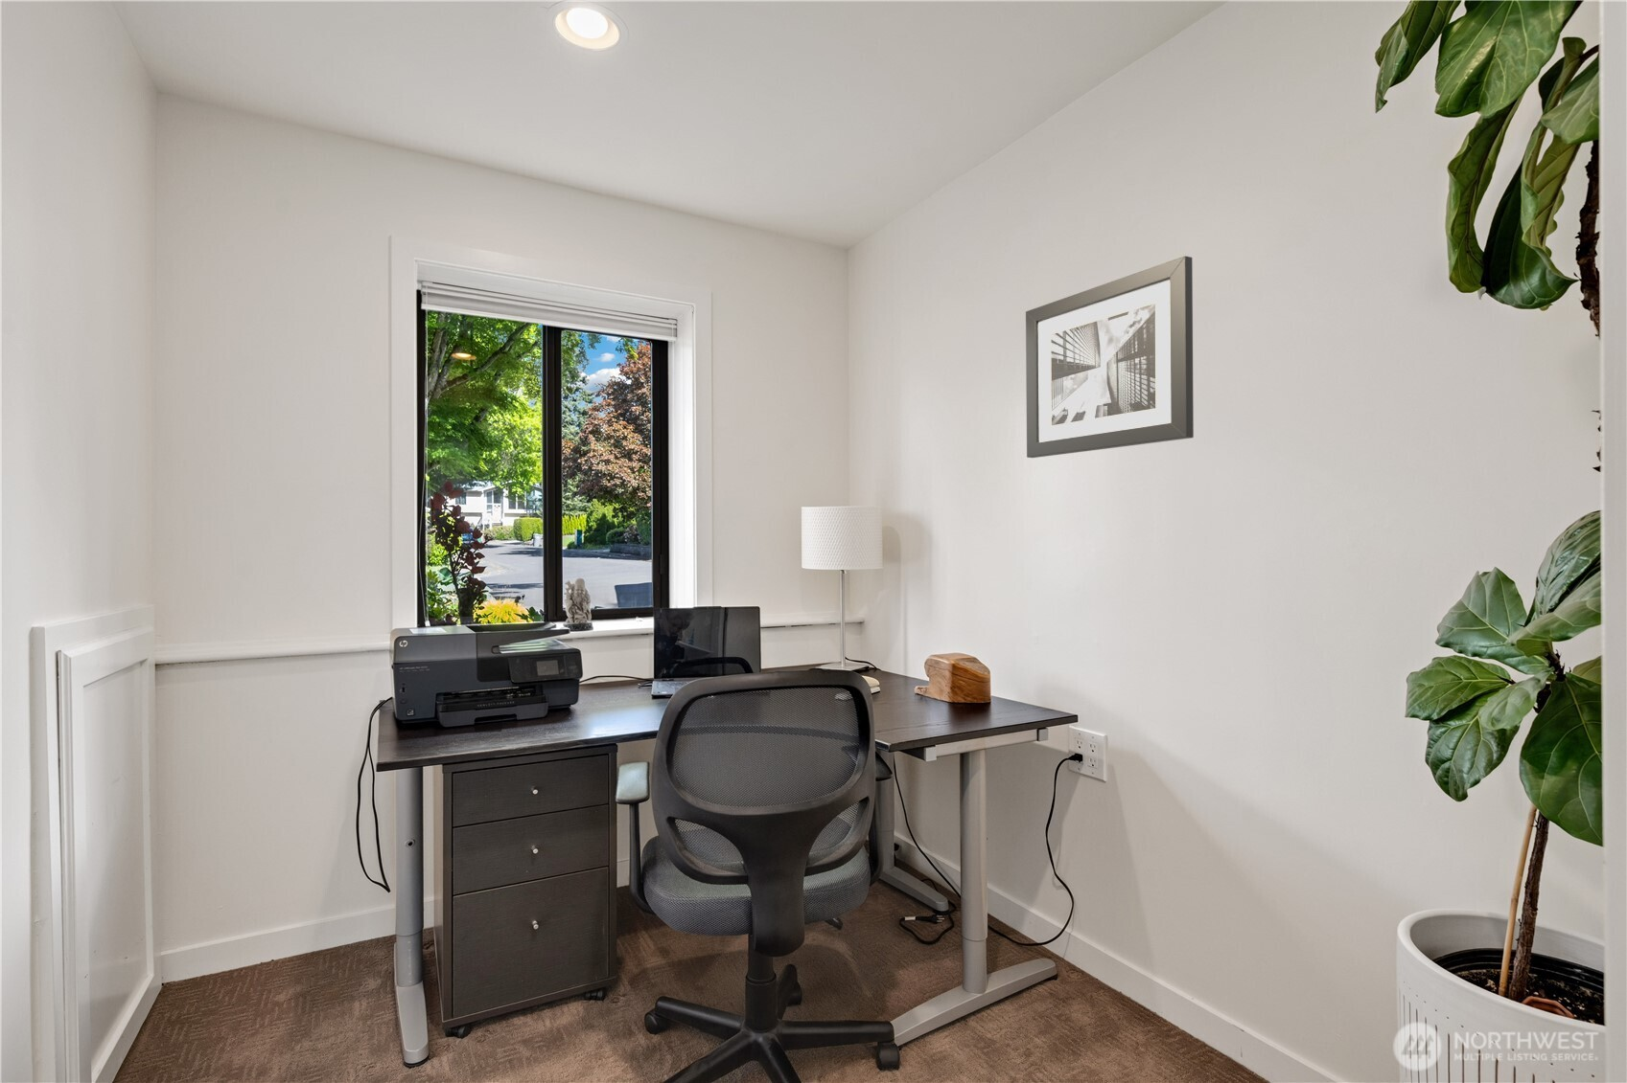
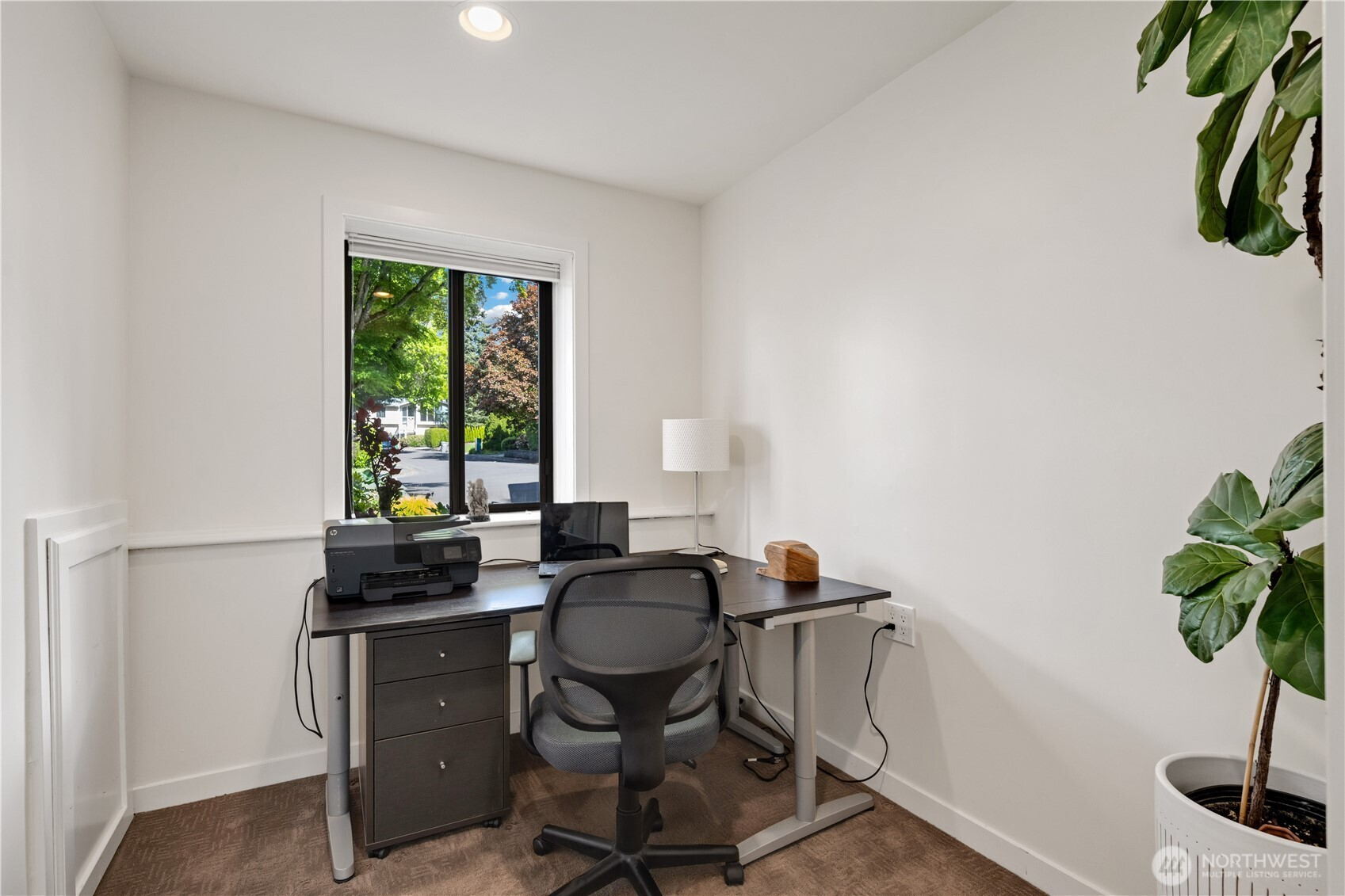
- wall art (1101, 367)
